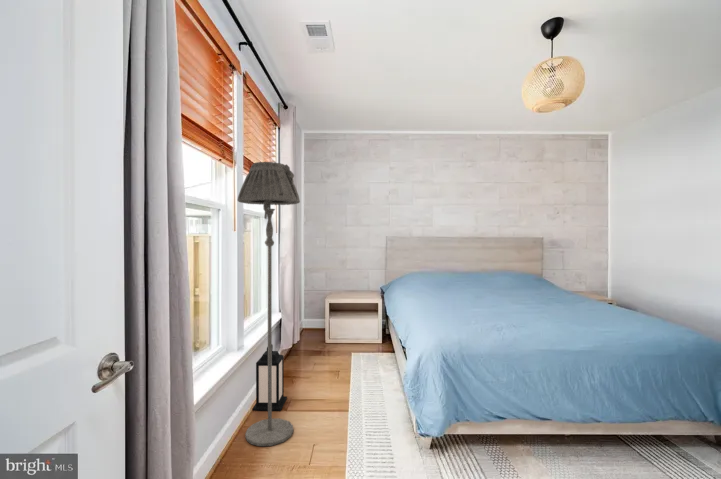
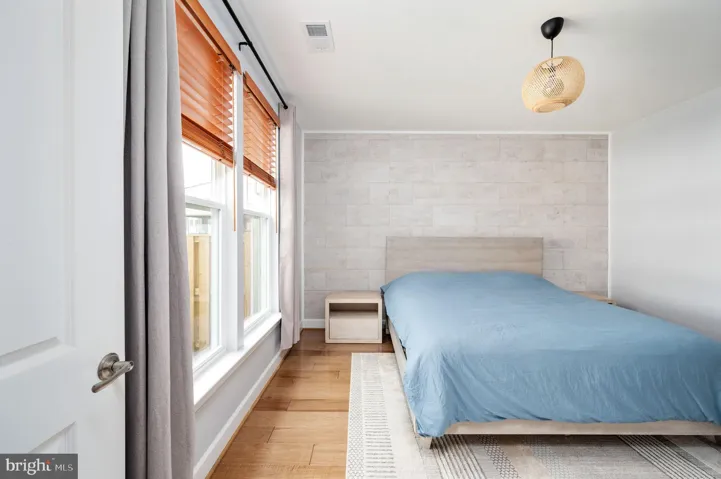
- floor lamp (269, 299)
- lantern (272, 373)
